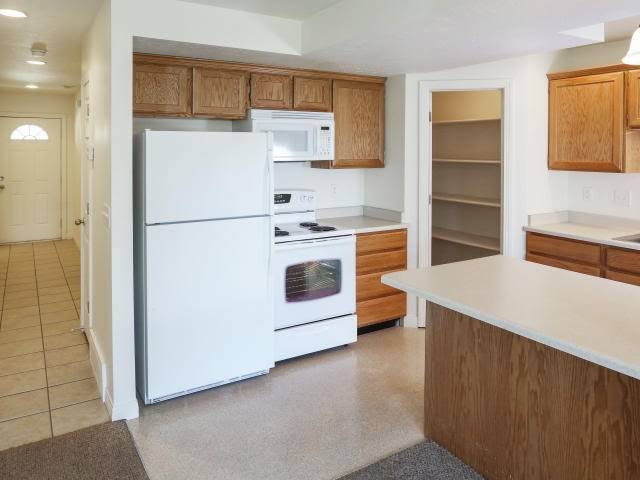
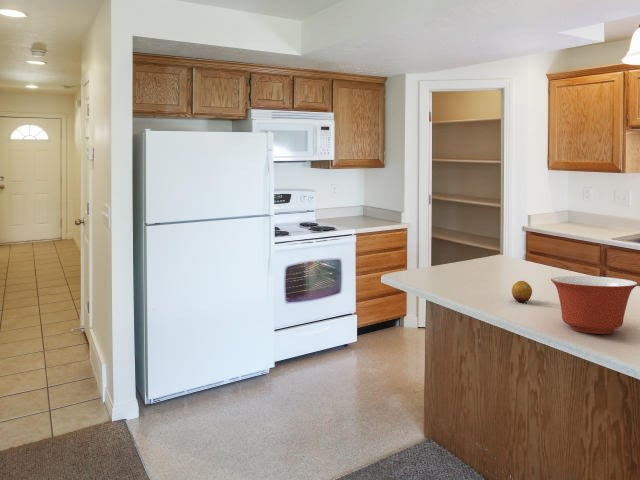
+ mixing bowl (592, 305)
+ fruit (521, 291)
